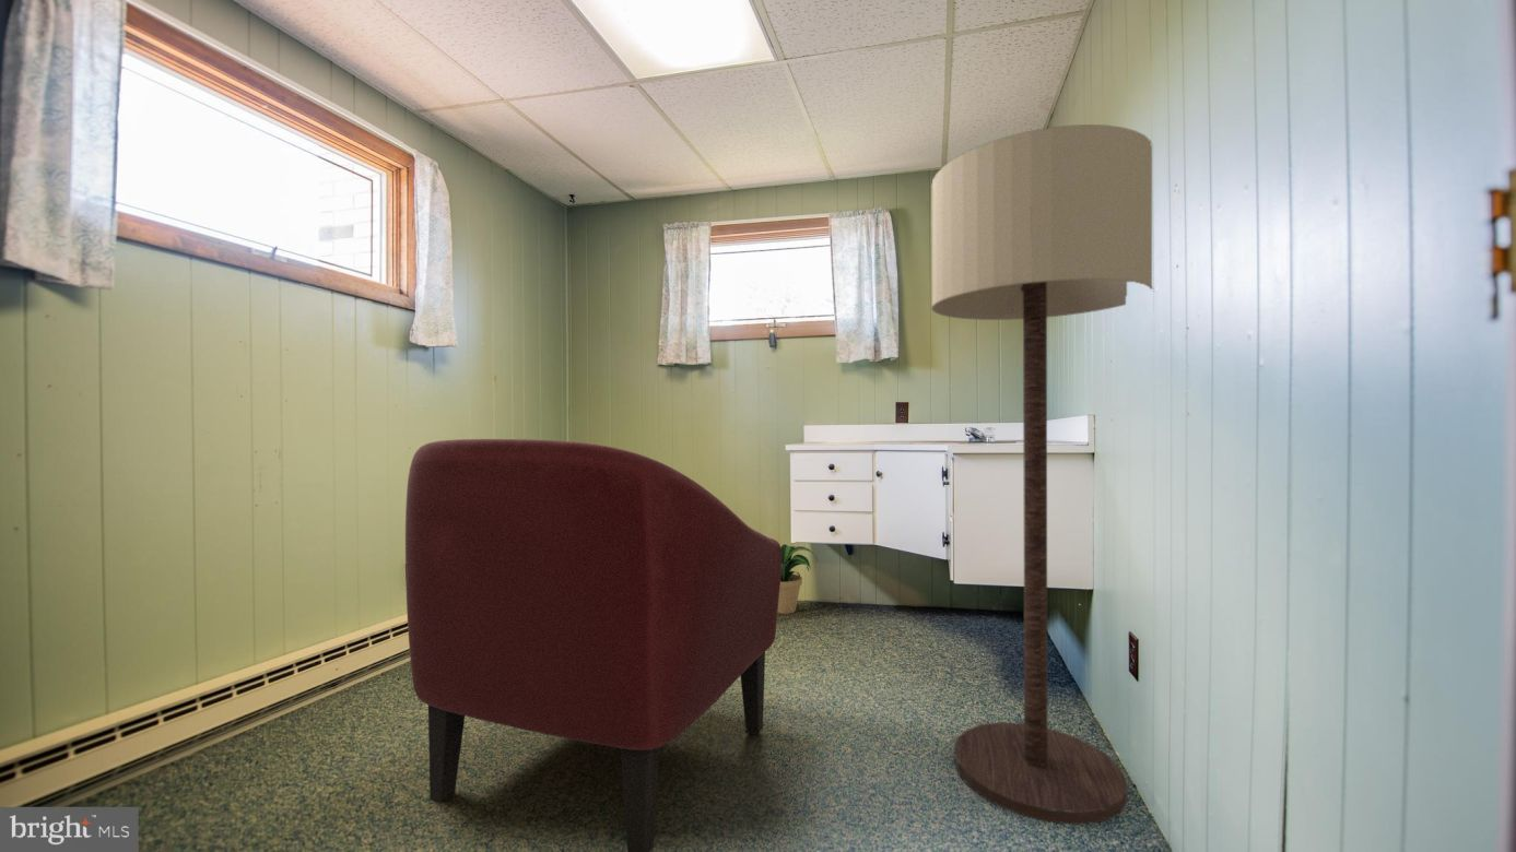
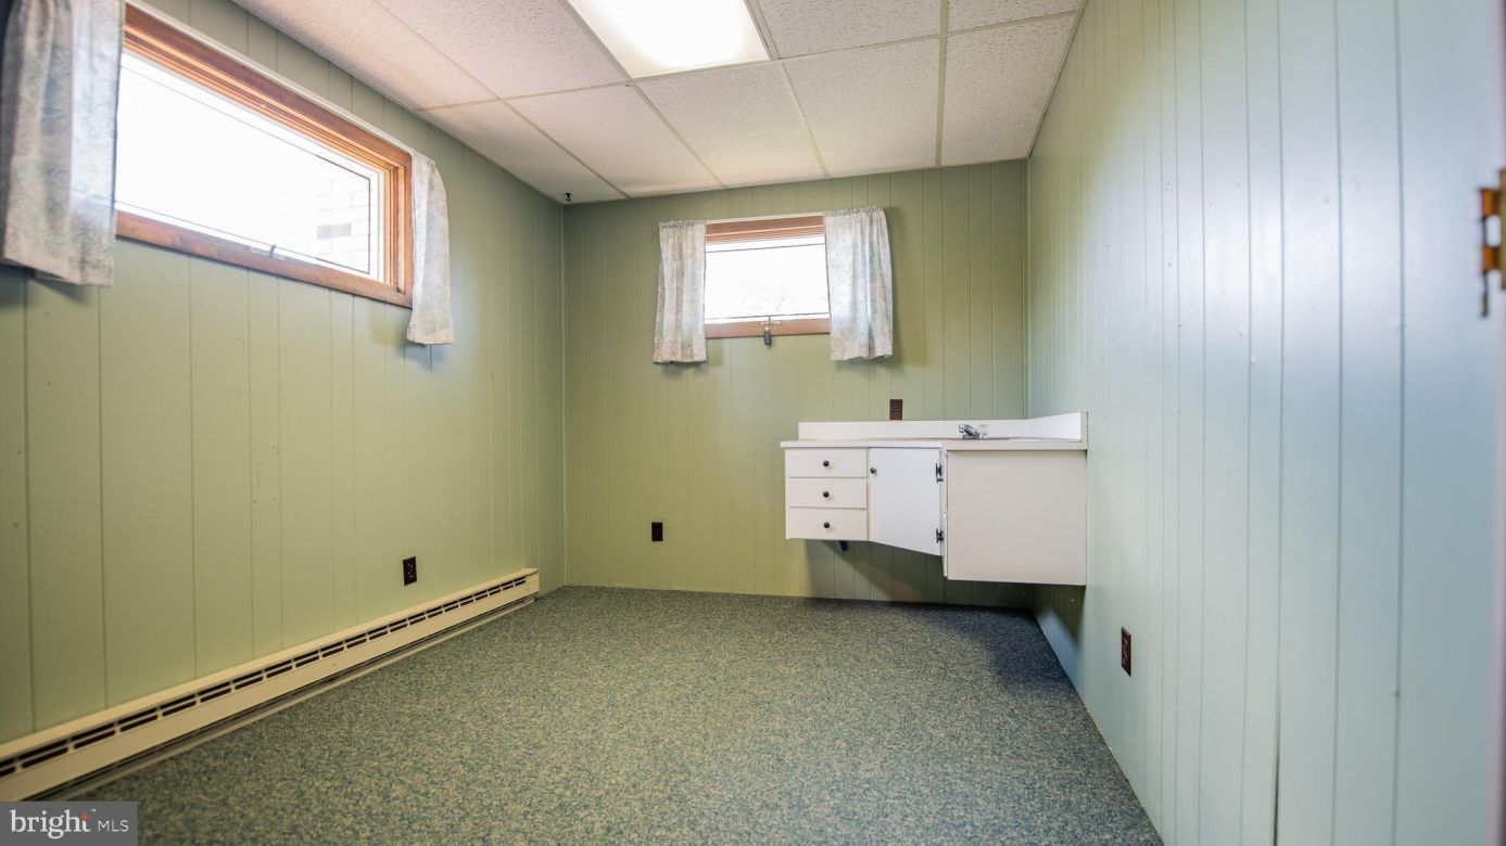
- potted plant (785, 579)
- armchair (604, 599)
- floor lamp (1035, 474)
